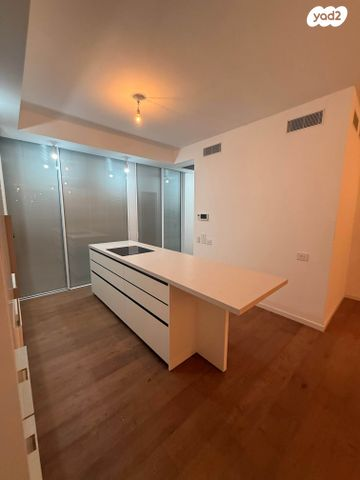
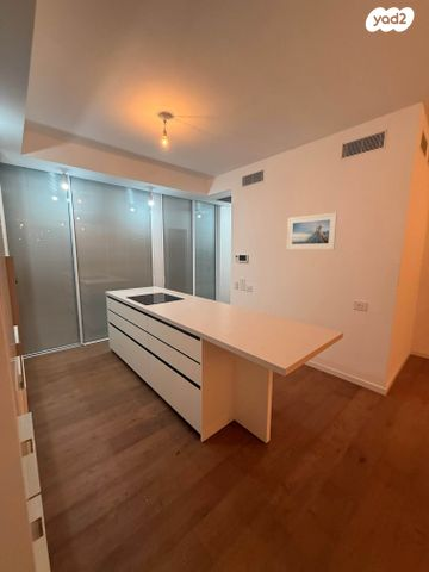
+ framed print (310, 232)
